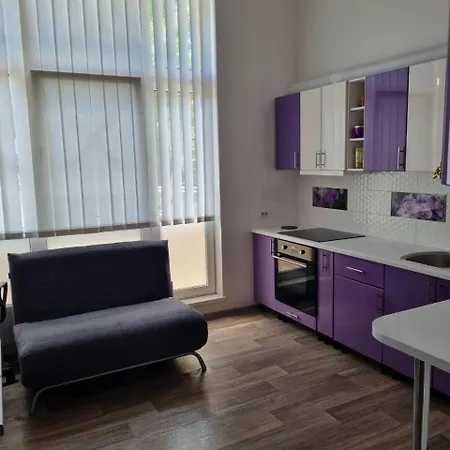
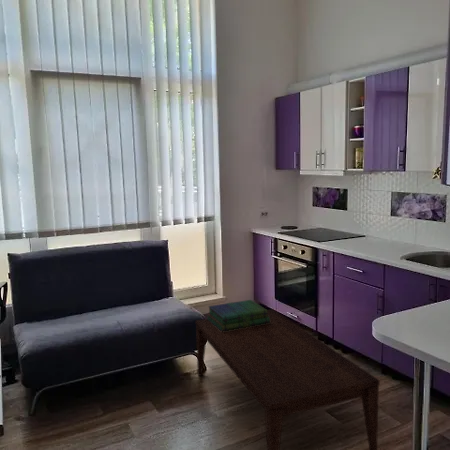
+ stack of books (237, 314)
+ coffee table (272, 376)
